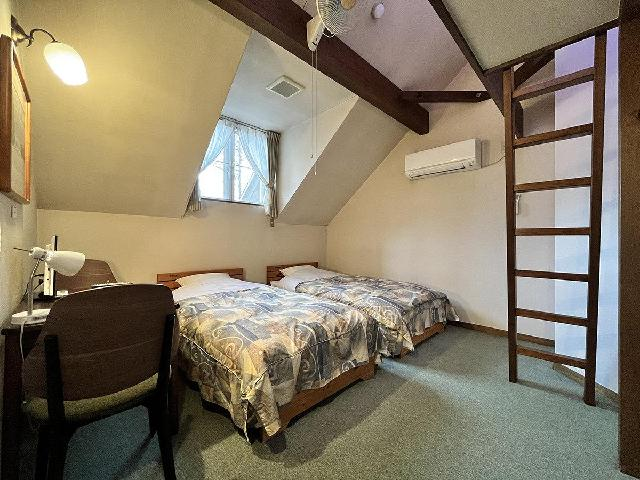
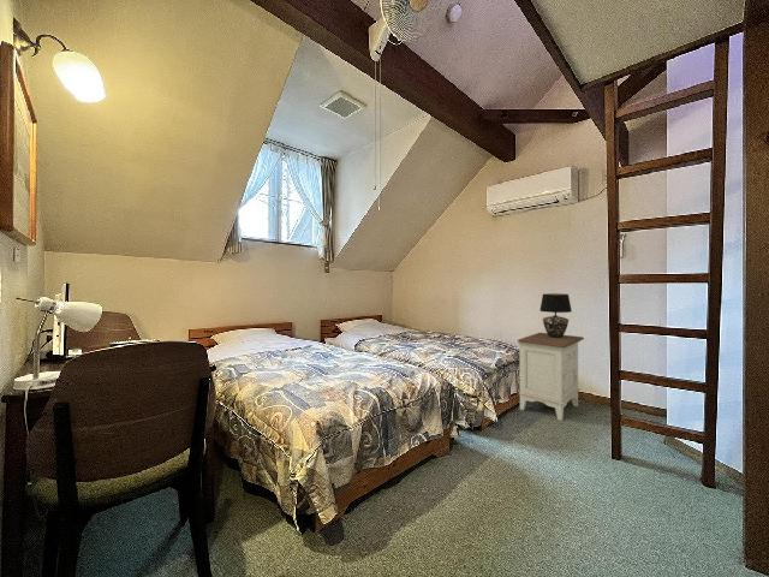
+ table lamp (555, 315)
+ nightstand (550, 373)
